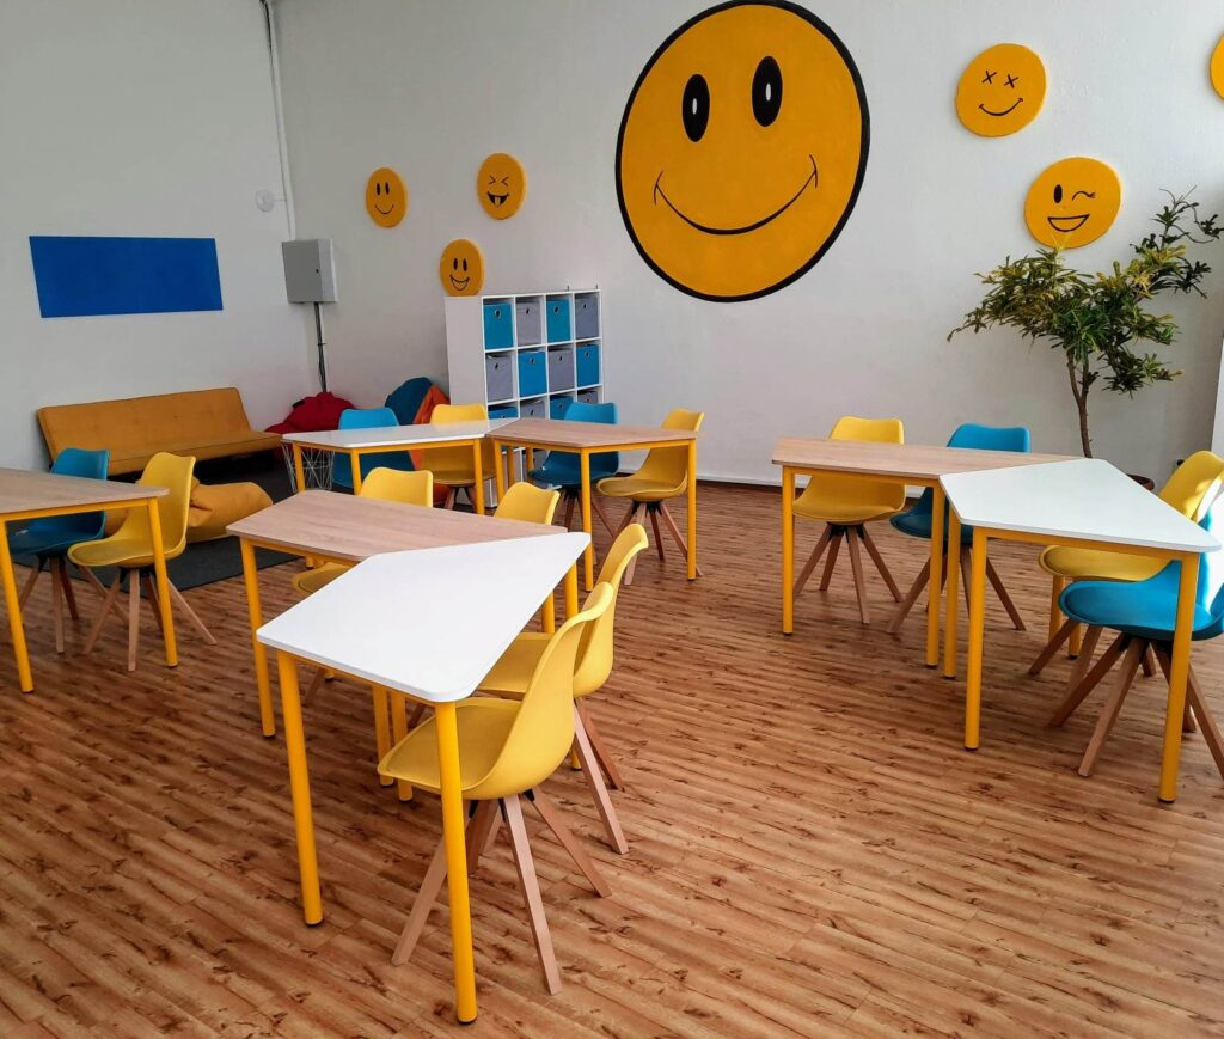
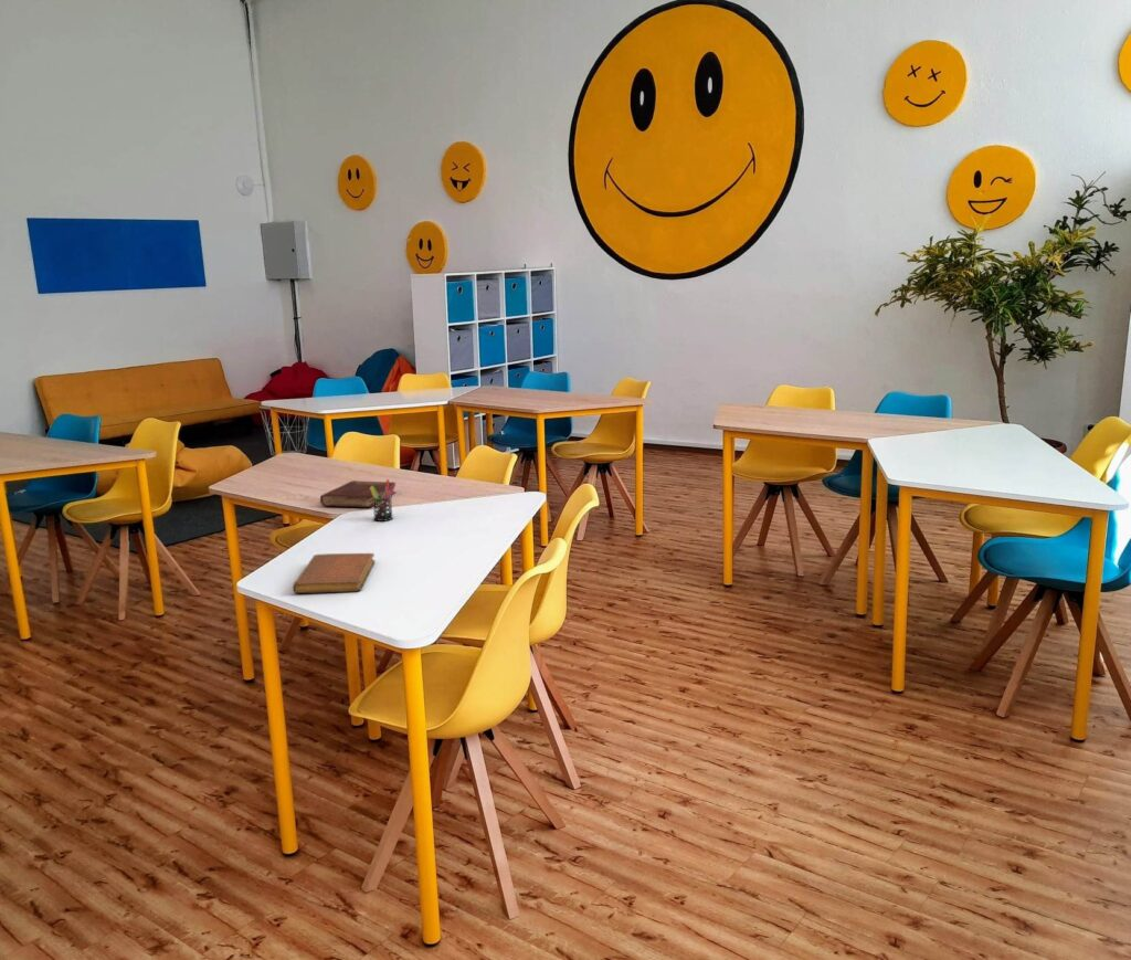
+ hardback book (359, 493)
+ pen holder (381, 499)
+ notebook (336, 571)
